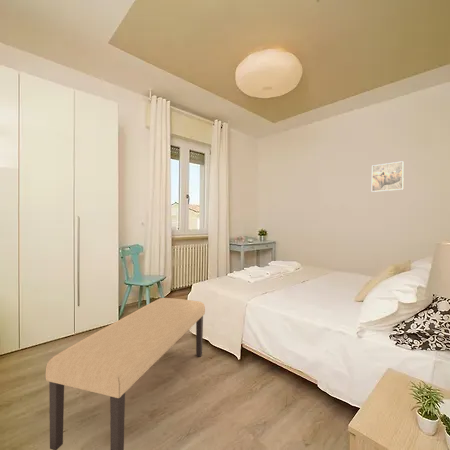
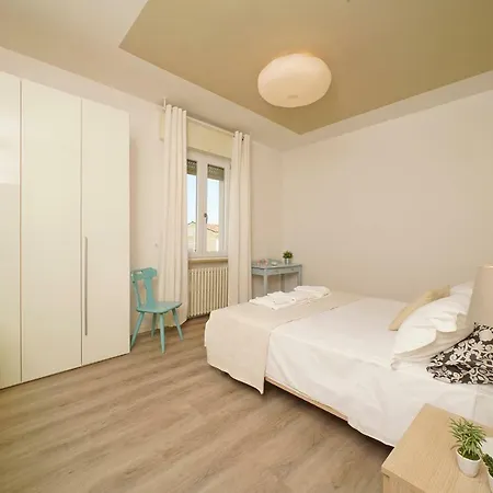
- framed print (387, 177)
- bench (146, 354)
